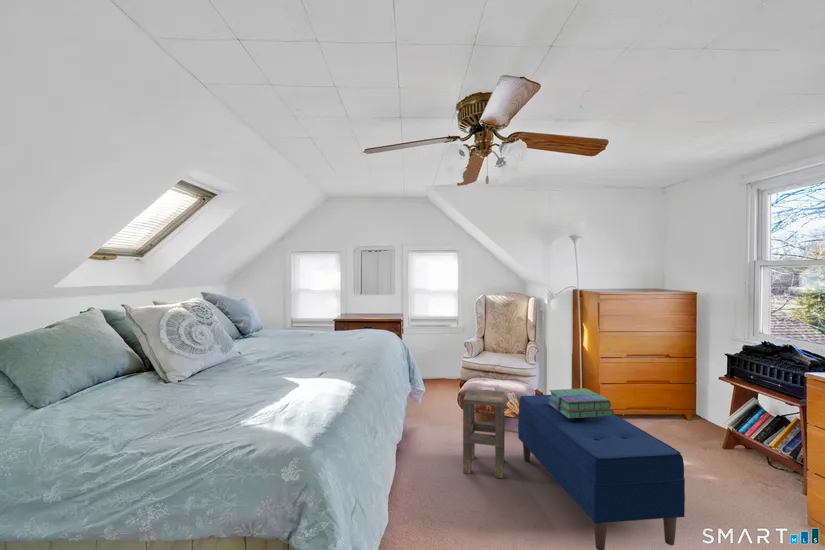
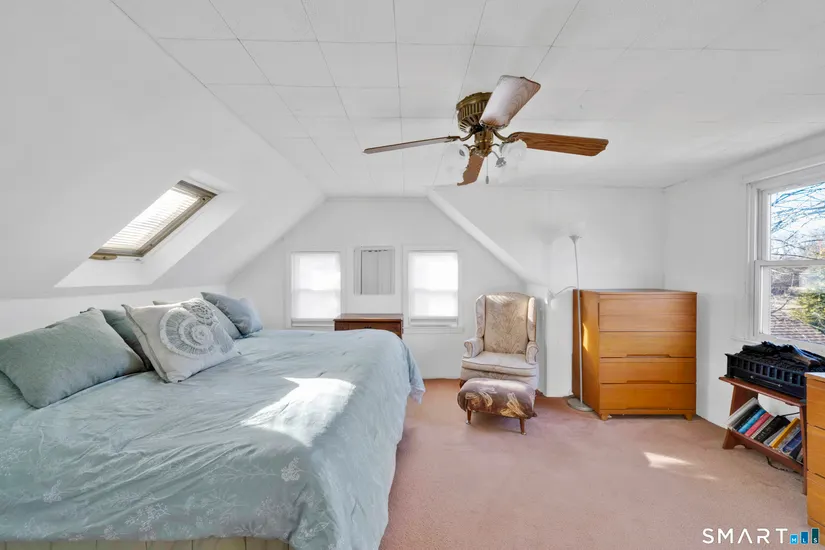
- bench (585, 456)
- stack of books (579, 404)
- side table (484, 430)
